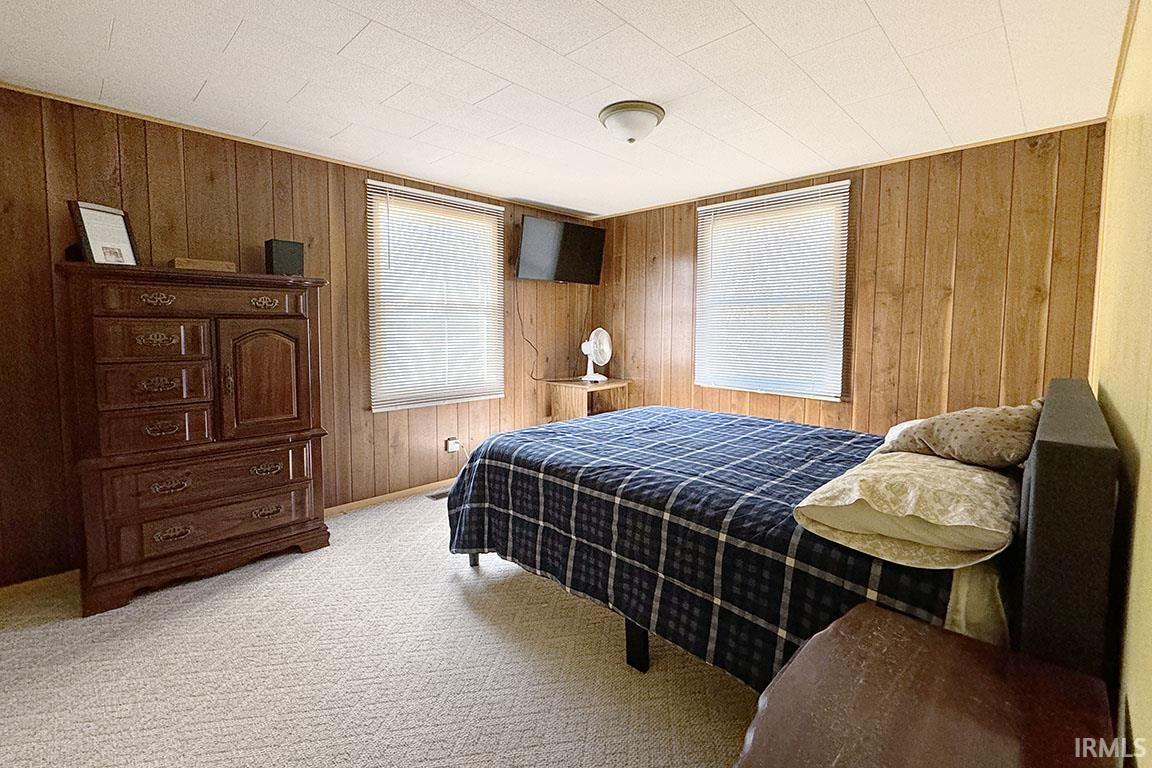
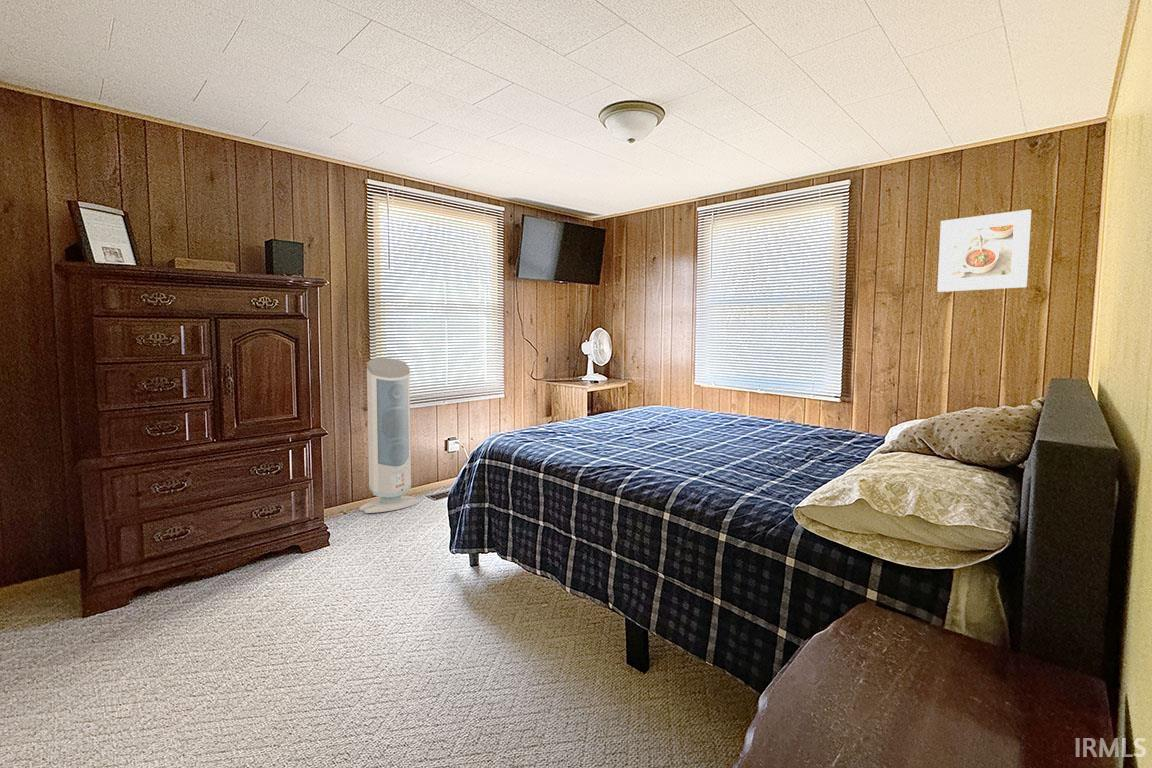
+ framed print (982, 252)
+ air purifier (389, 432)
